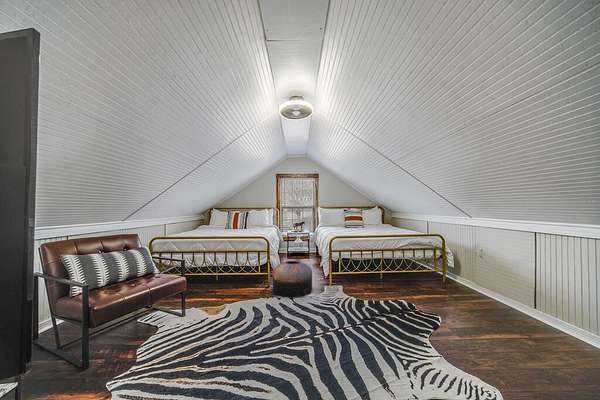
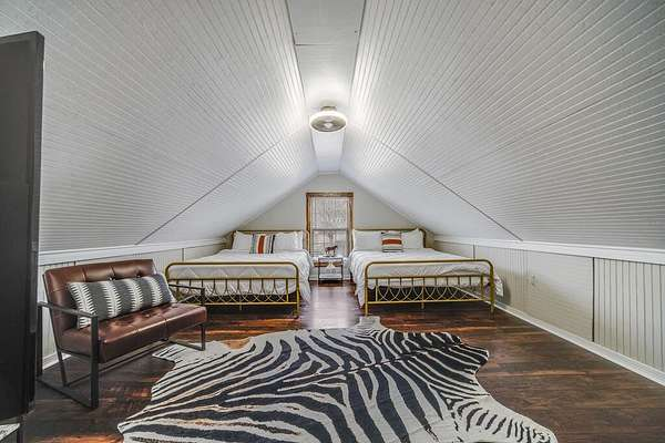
- pouf (292, 276)
